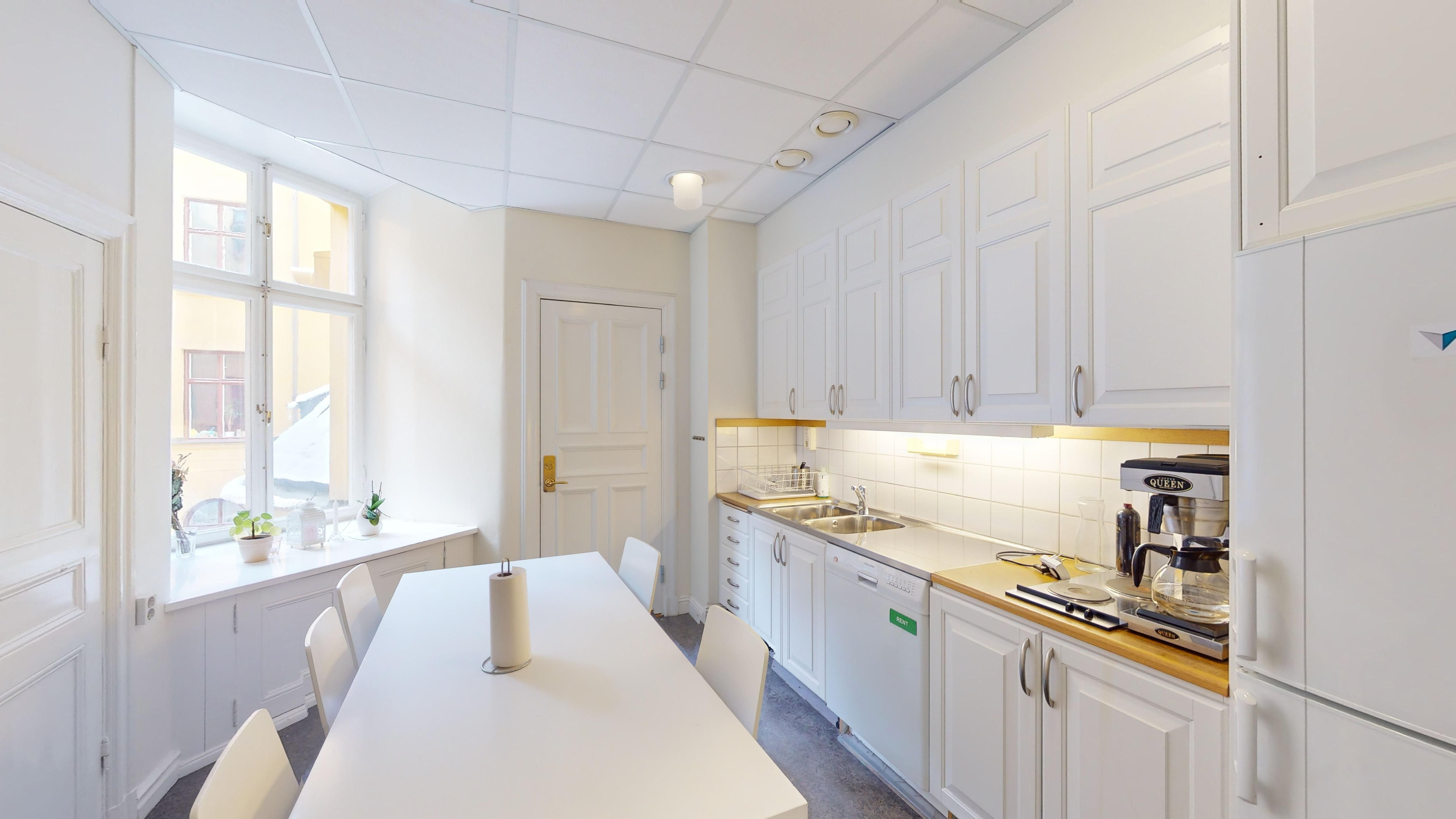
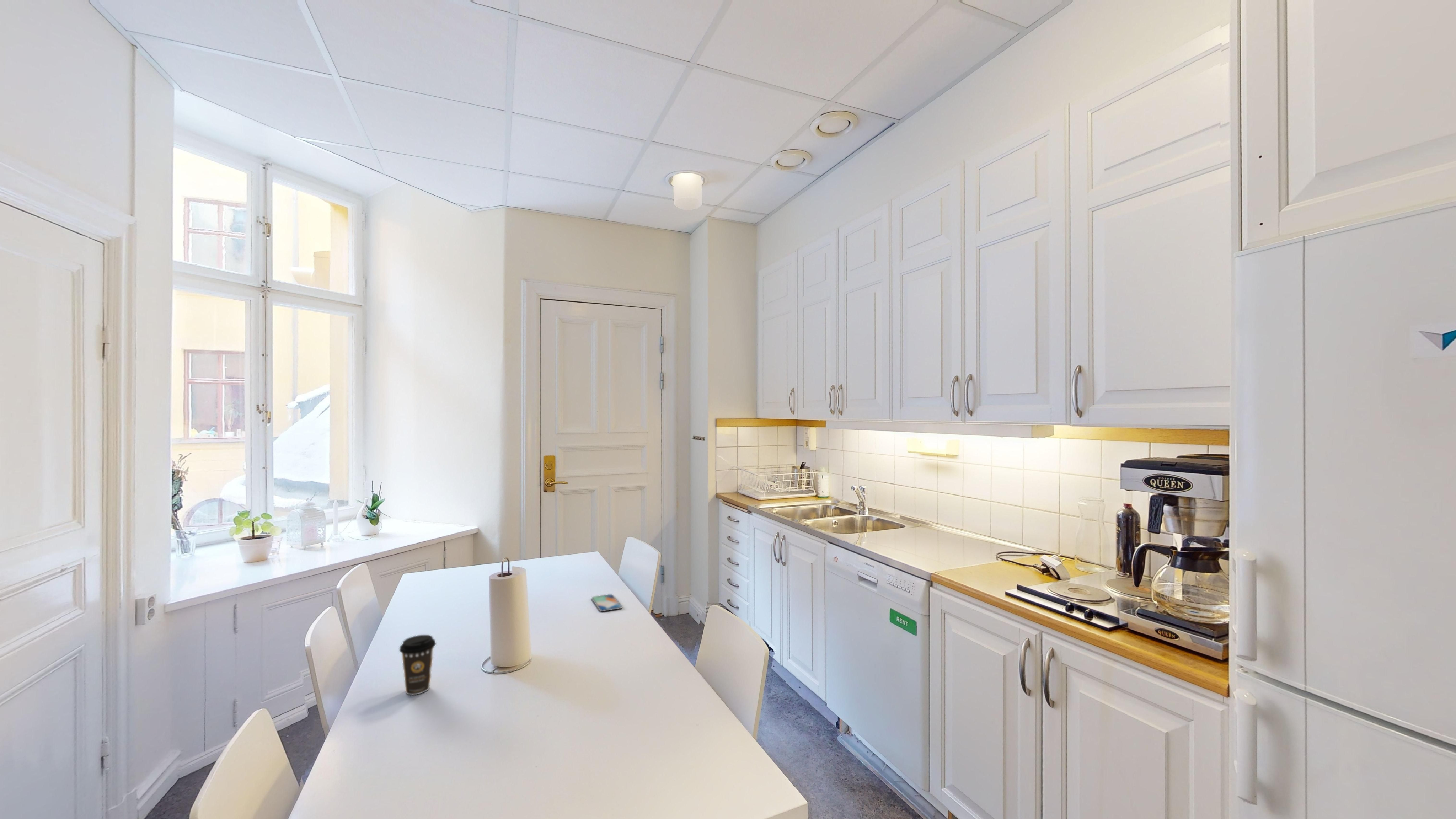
+ coffee cup (418, 665)
+ smartphone (606, 602)
